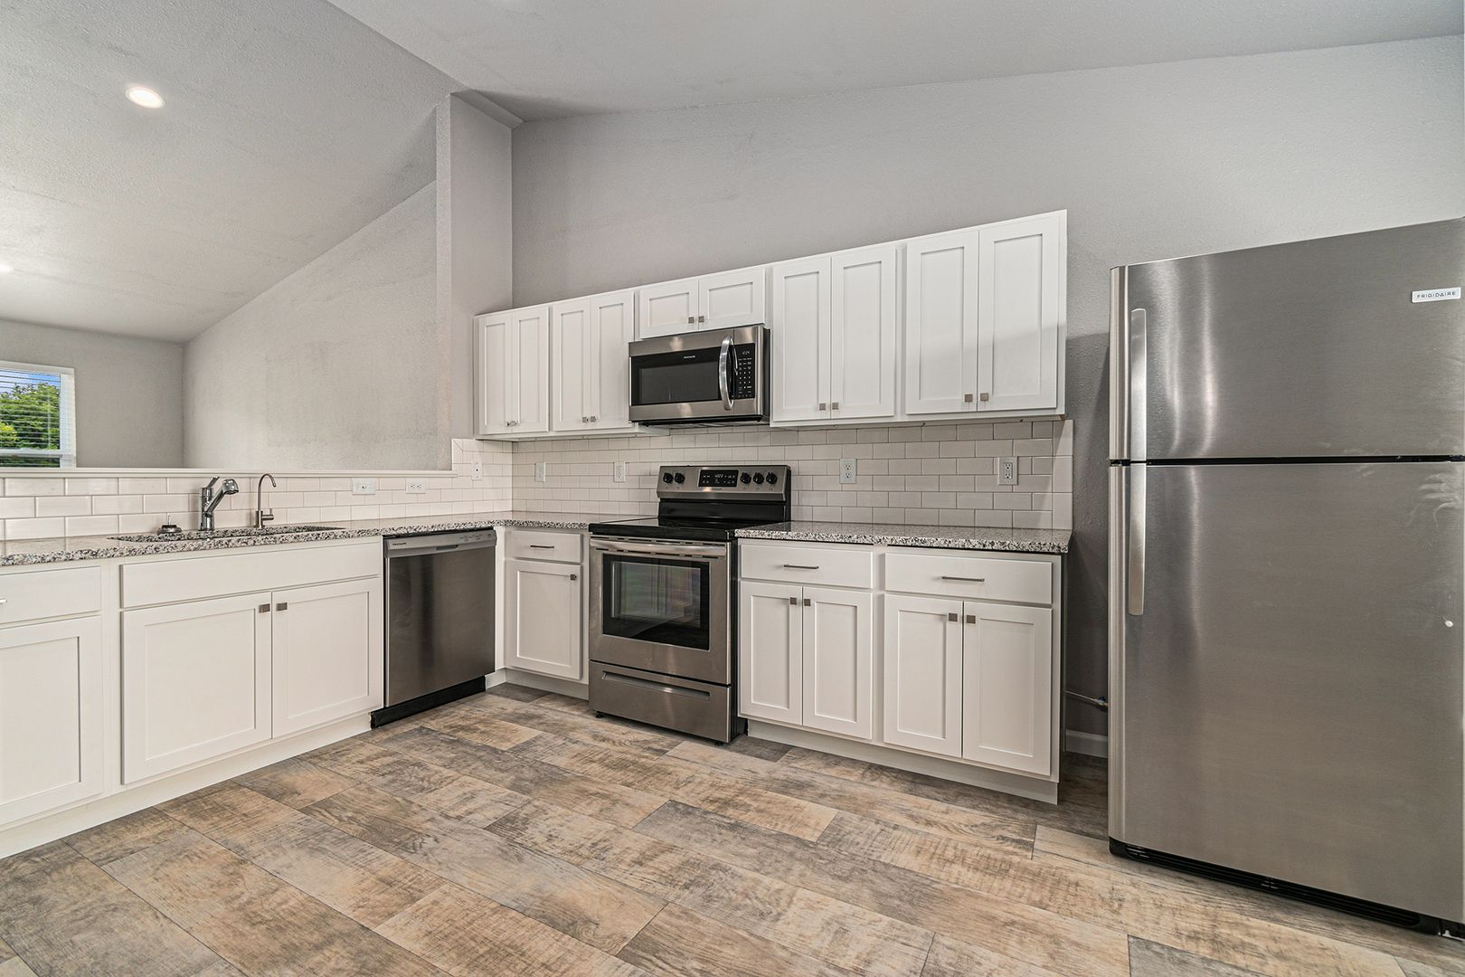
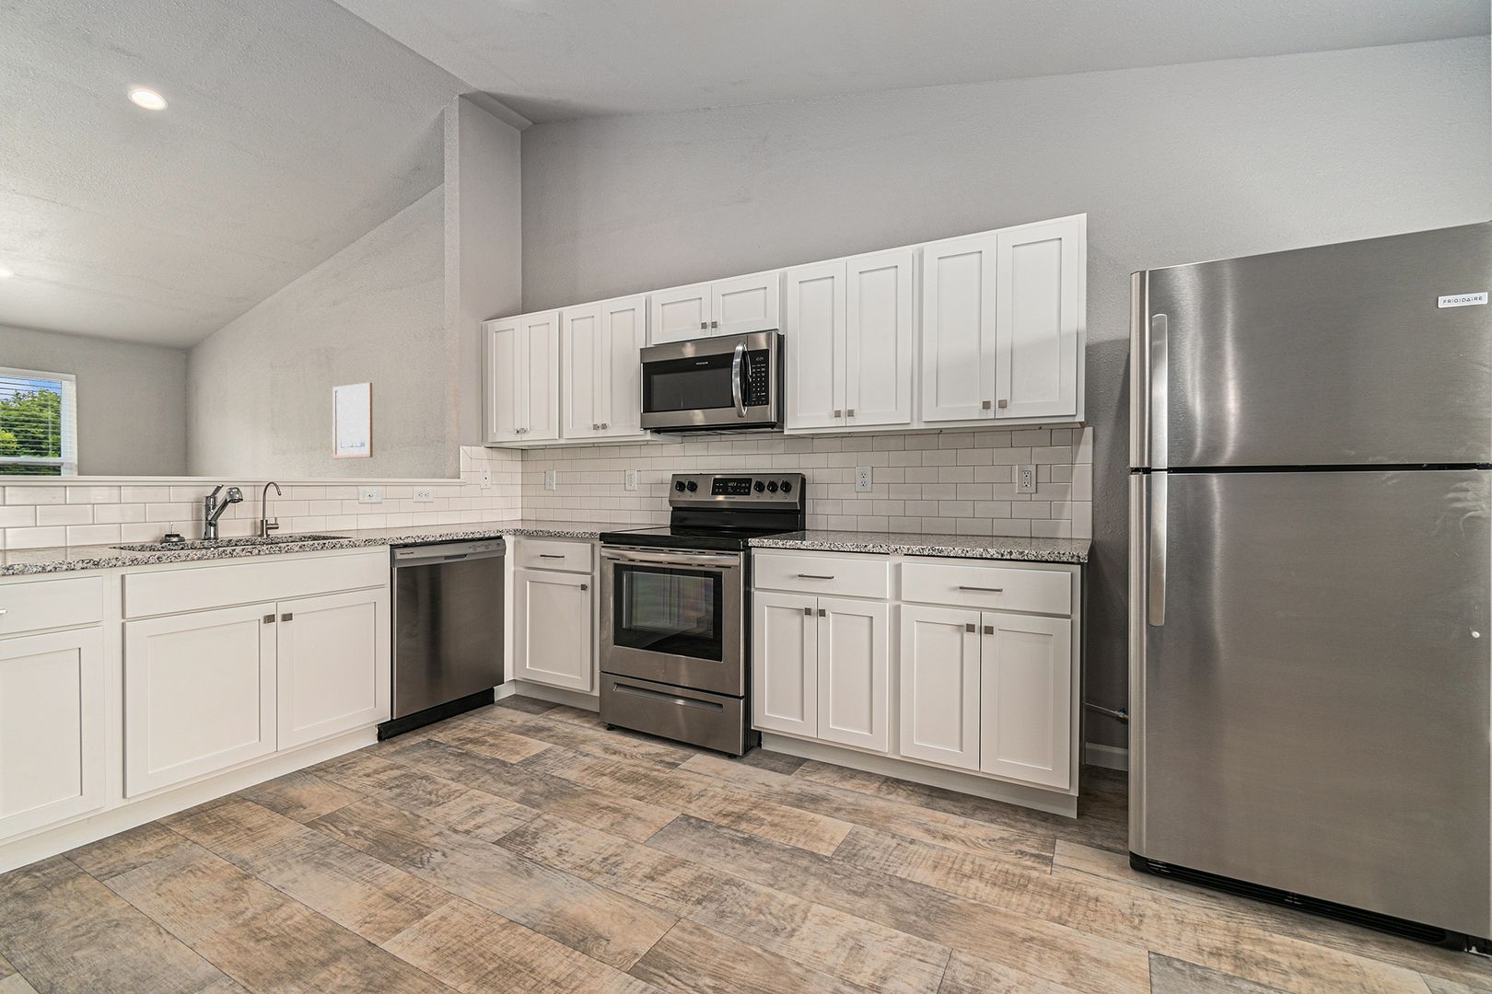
+ wall art (352, 422)
